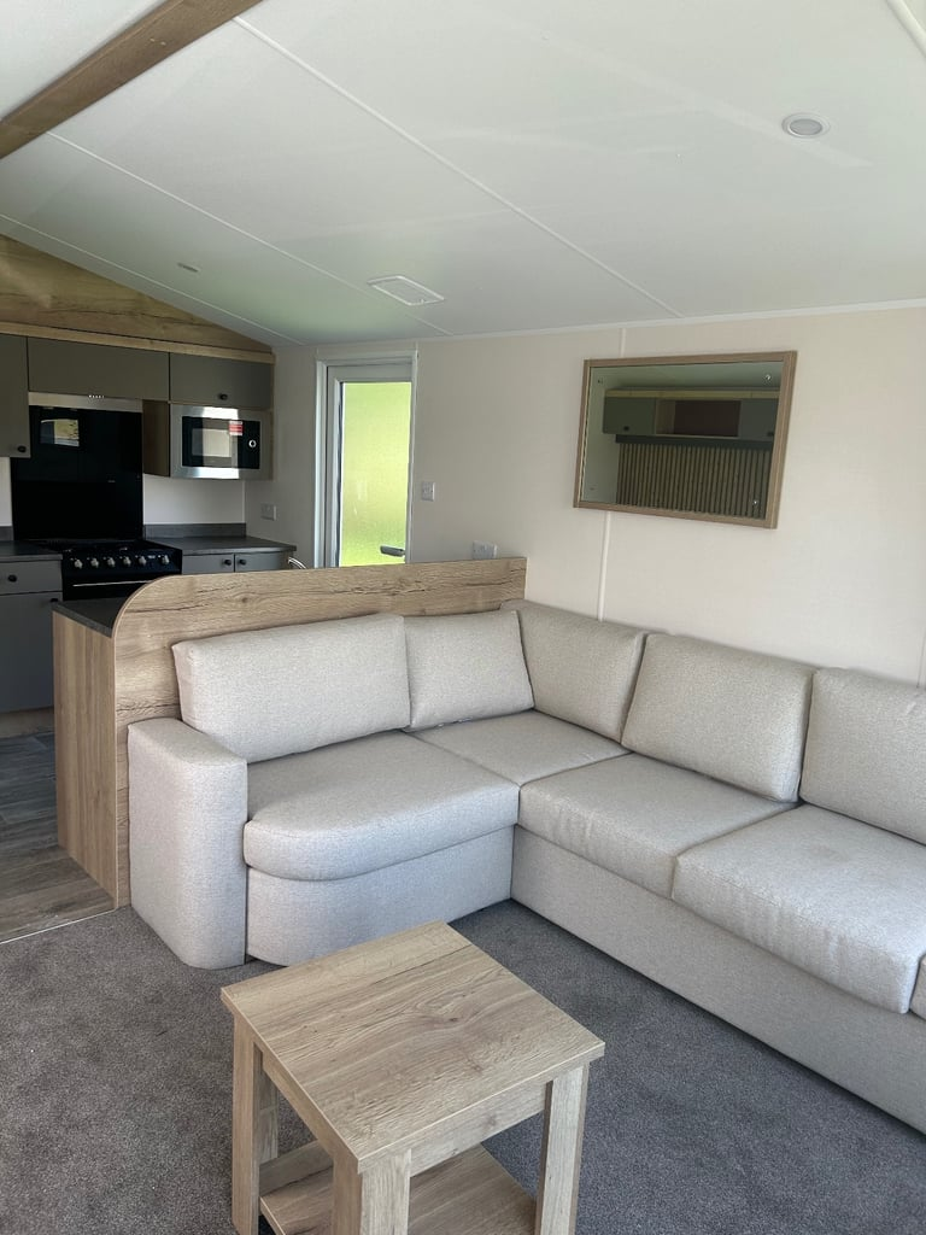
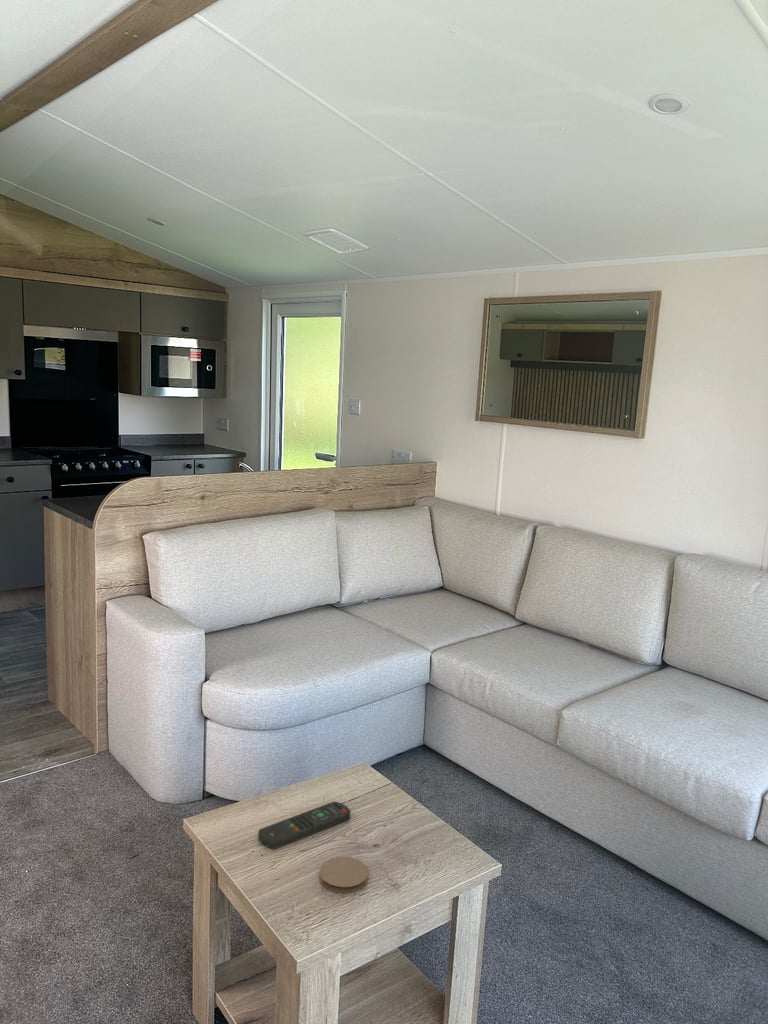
+ remote control (305, 823)
+ coaster (343, 874)
